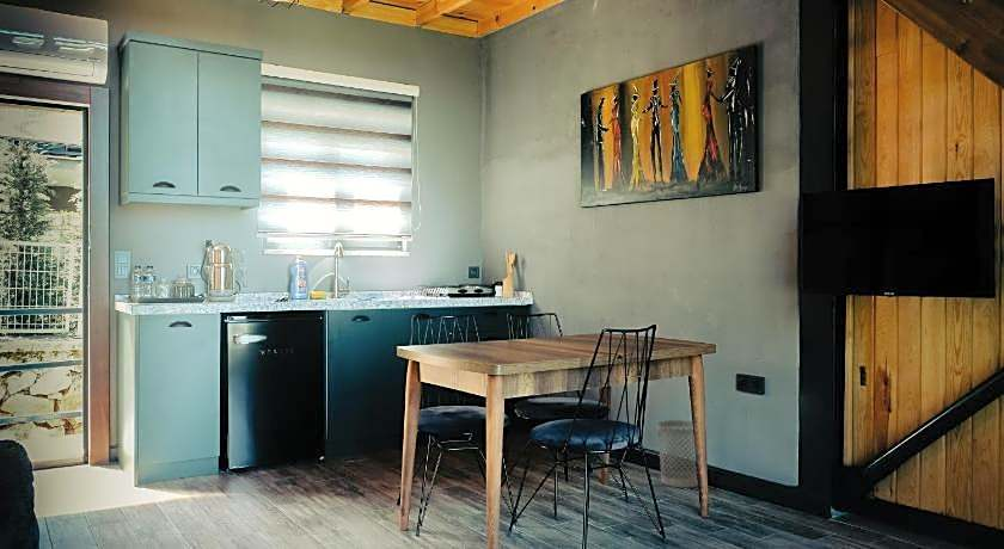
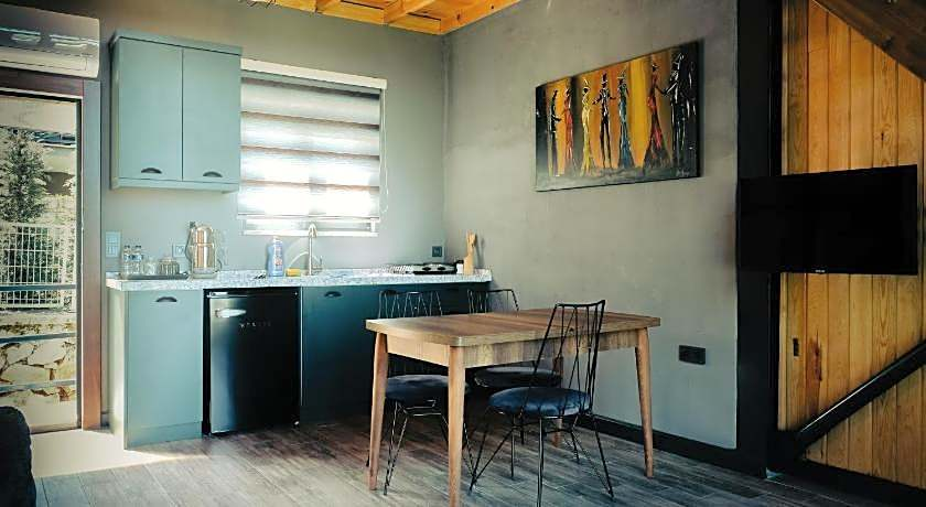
- wastebasket (680, 454)
